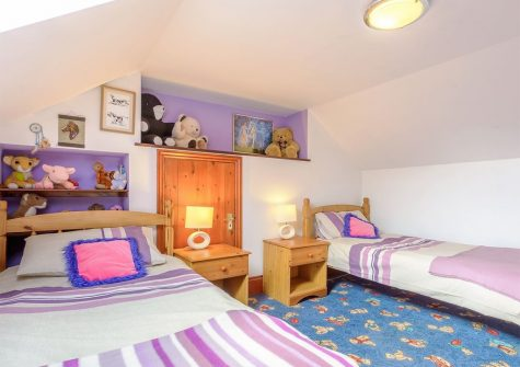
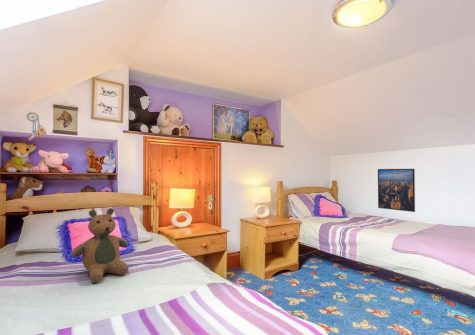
+ teddy bear (104, 241)
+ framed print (395, 189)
